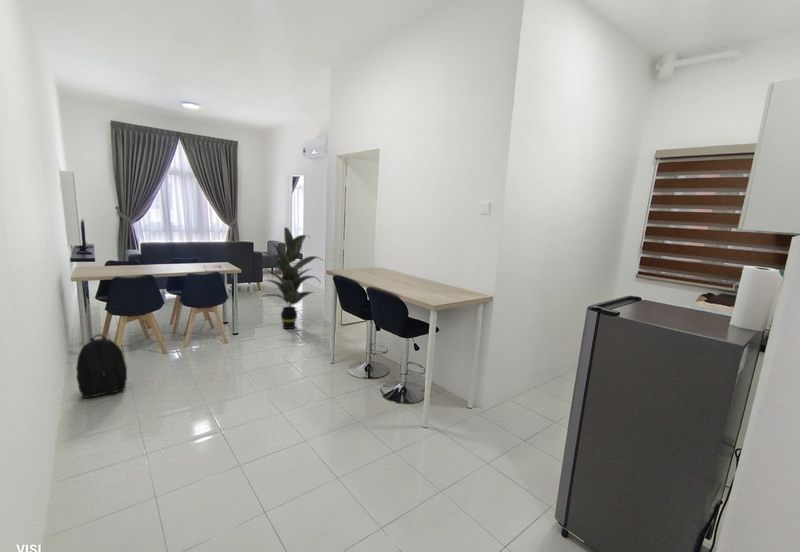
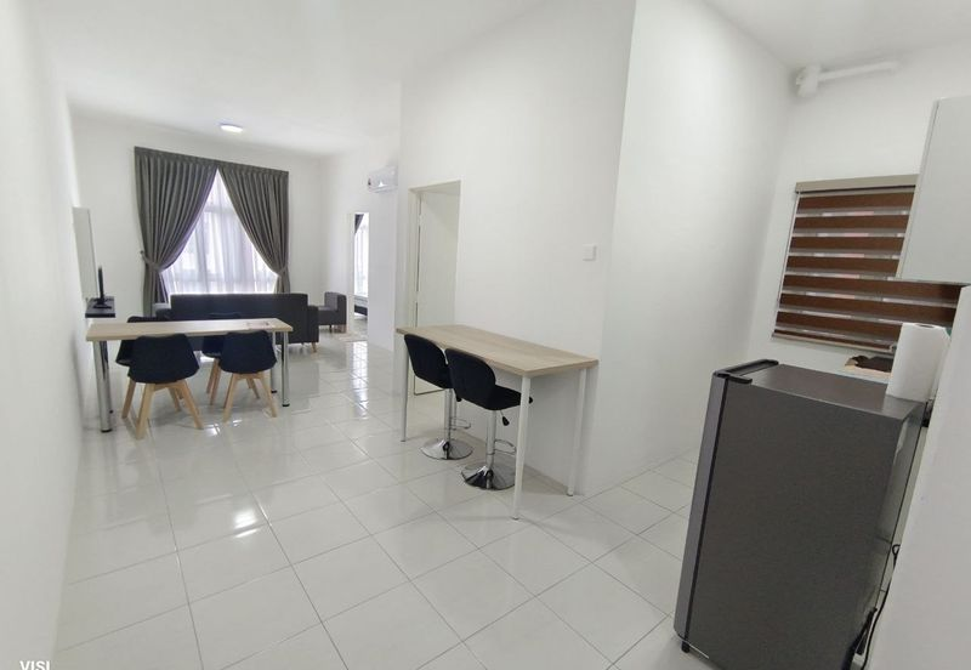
- backpack (101, 363)
- indoor plant (290, 278)
